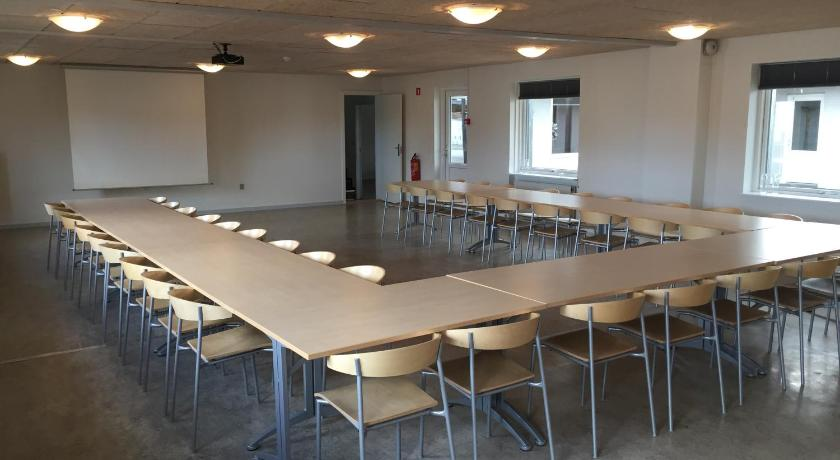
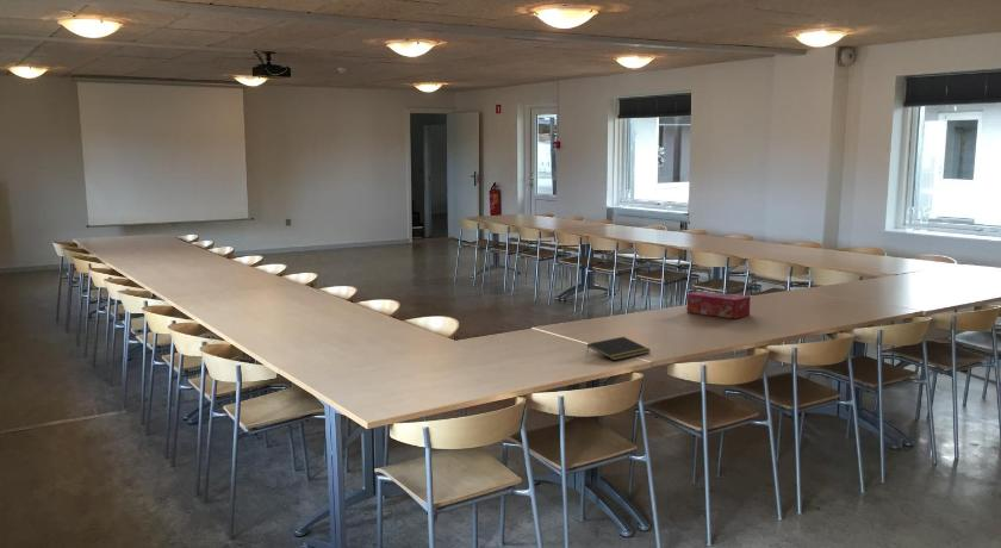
+ tissue box (717, 304)
+ notepad (618, 348)
